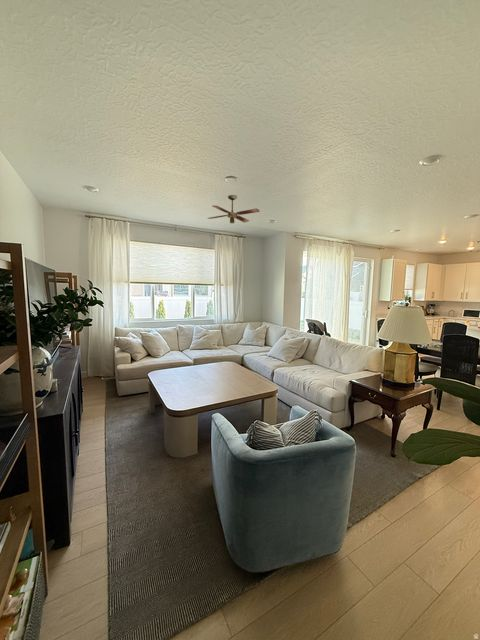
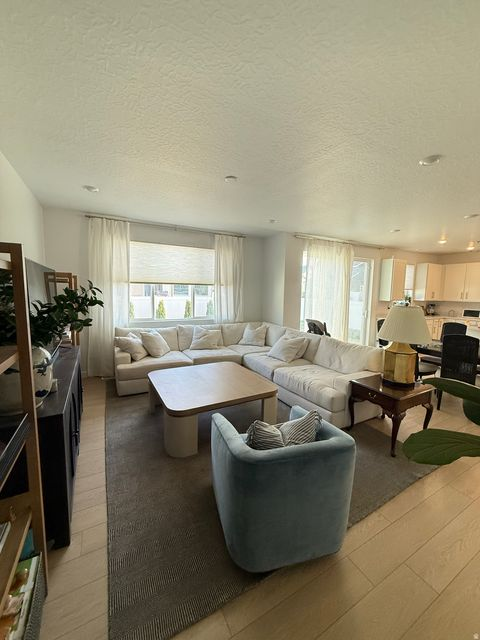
- ceiling fan (232, 210)
